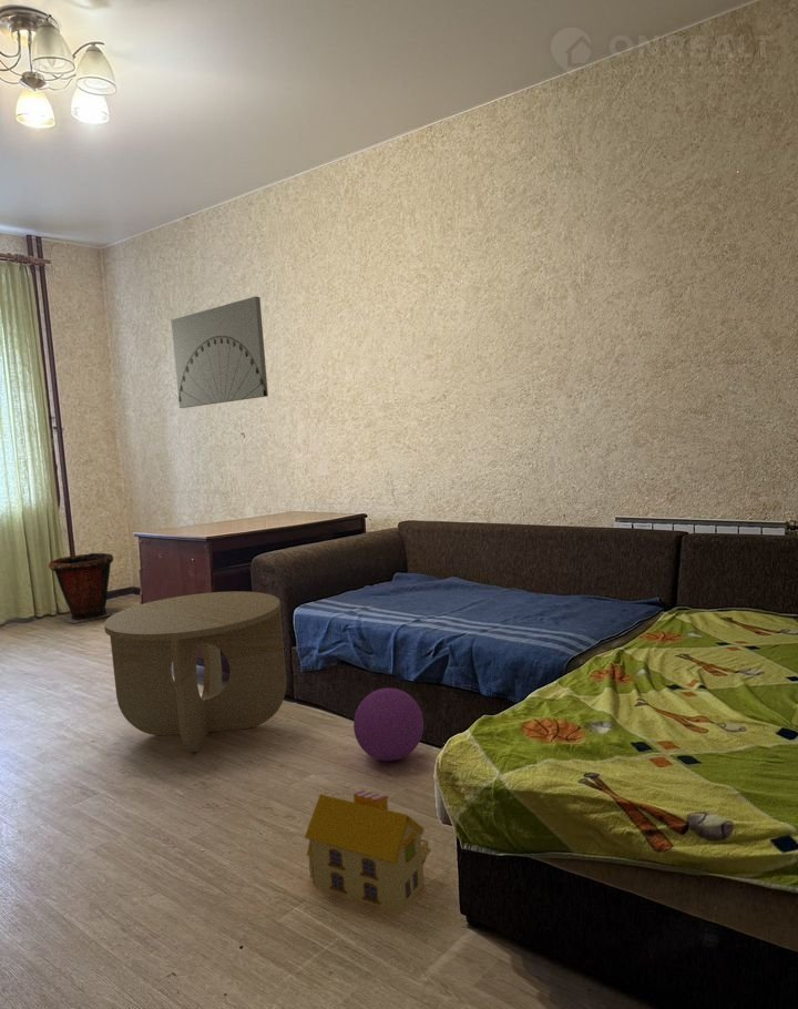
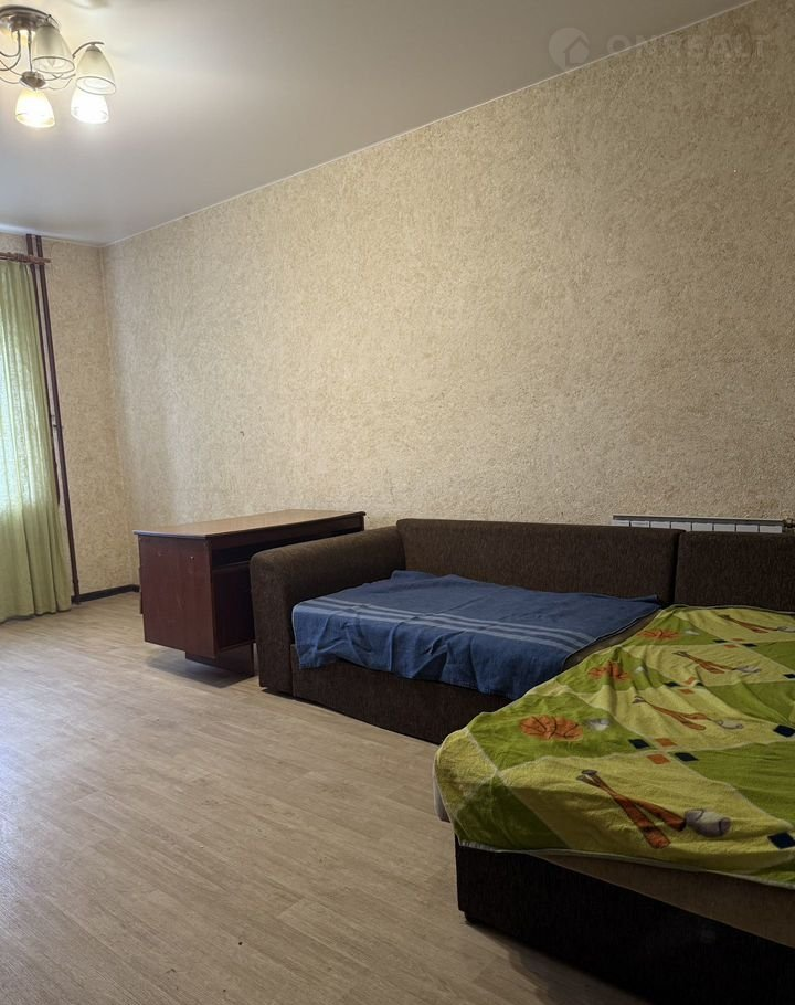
- side table (204, 671)
- wall art (216, 356)
- waste bin (86, 584)
- ball (388, 724)
- toy house (361, 838)
